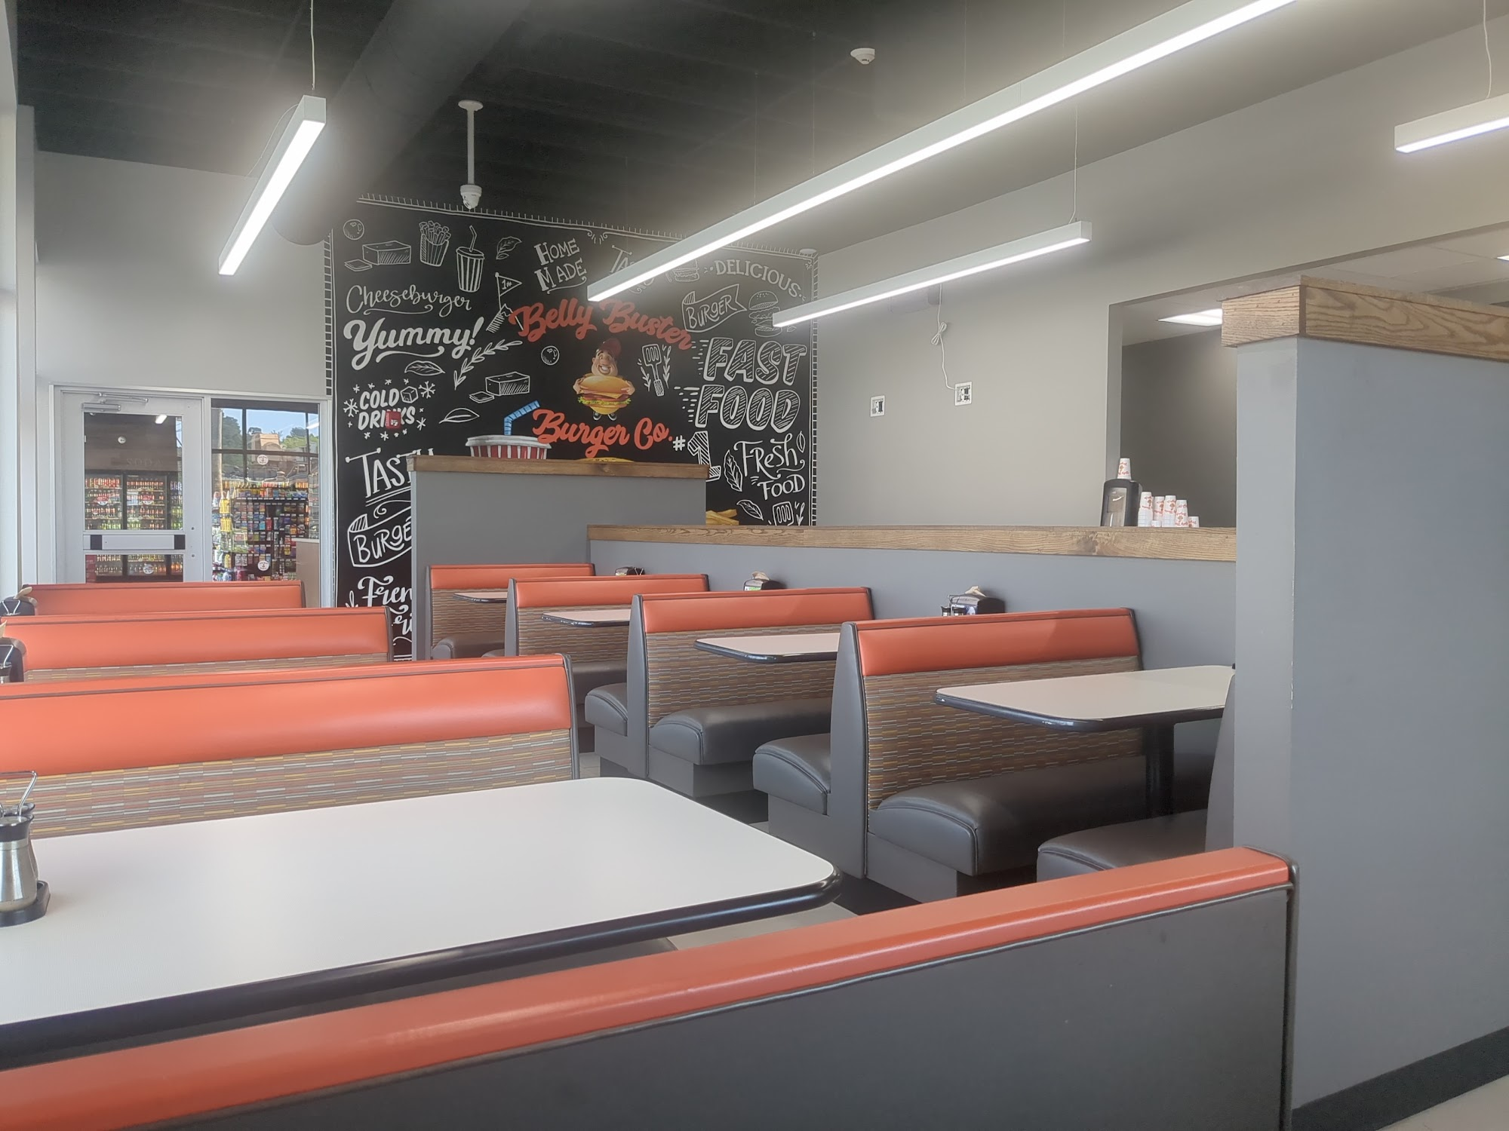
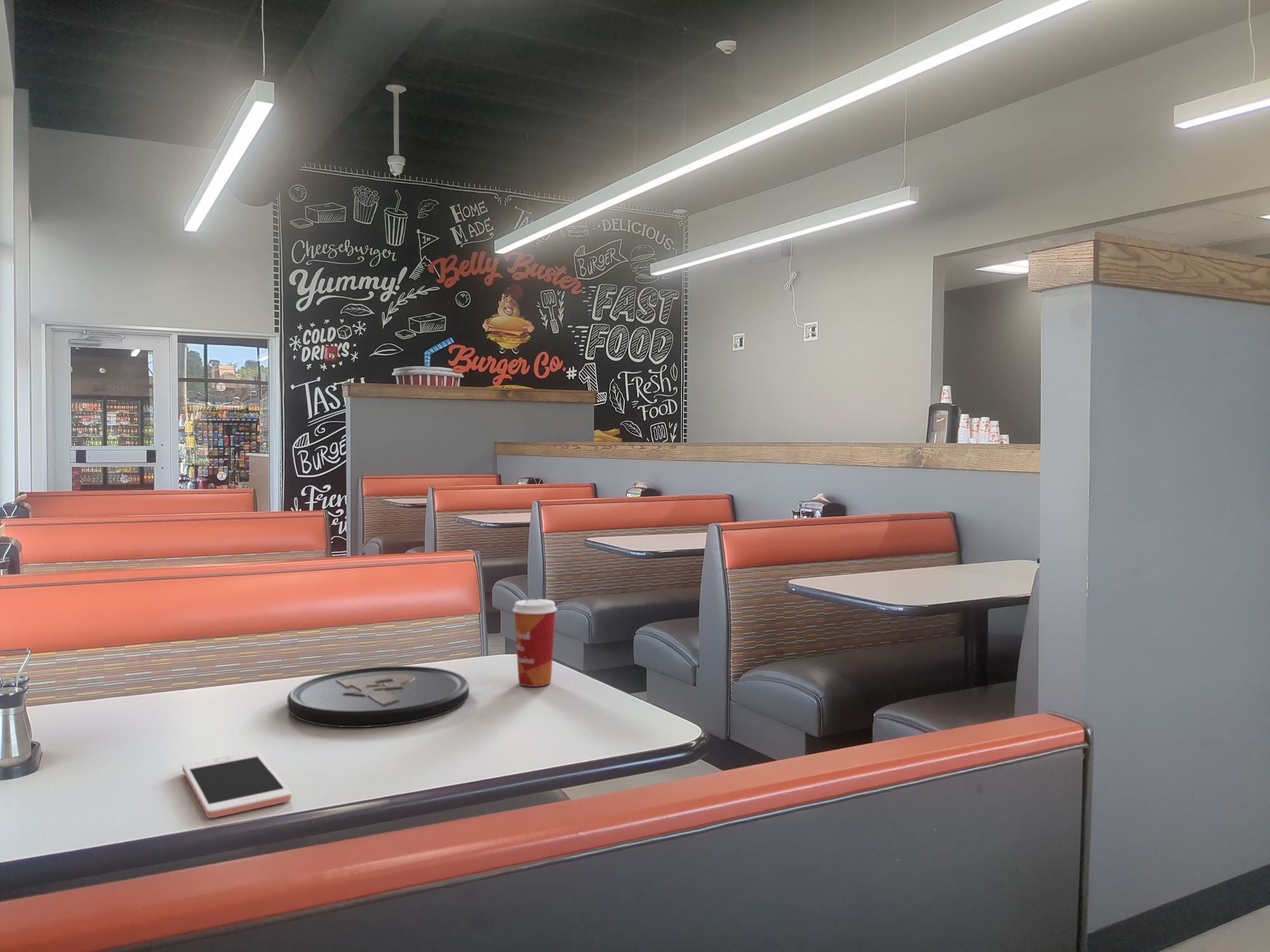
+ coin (380, 694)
+ cell phone (234, 781)
+ paper cup (535, 642)
